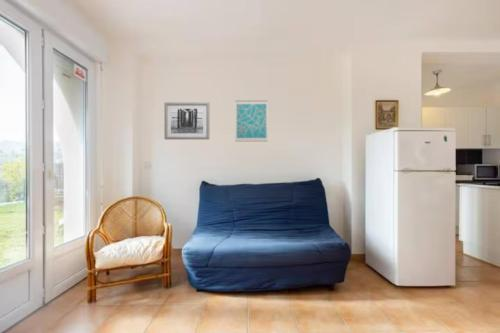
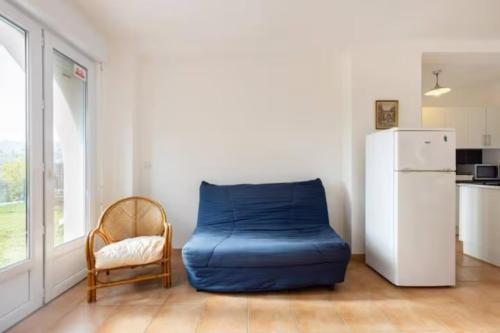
- wall art (251, 121)
- wall art (187, 121)
